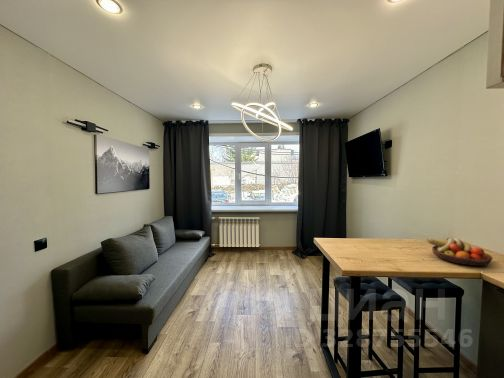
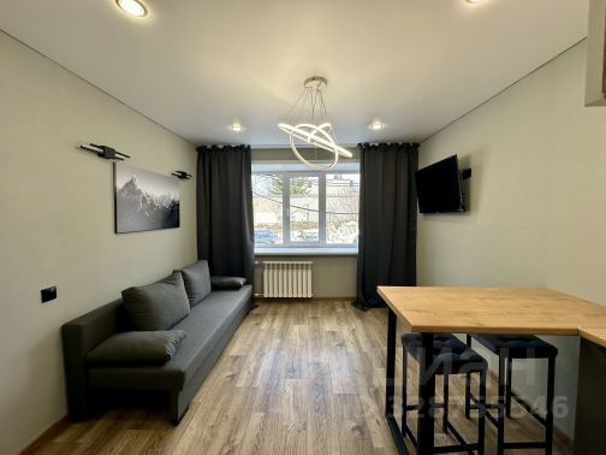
- fruit bowl (459, 250)
